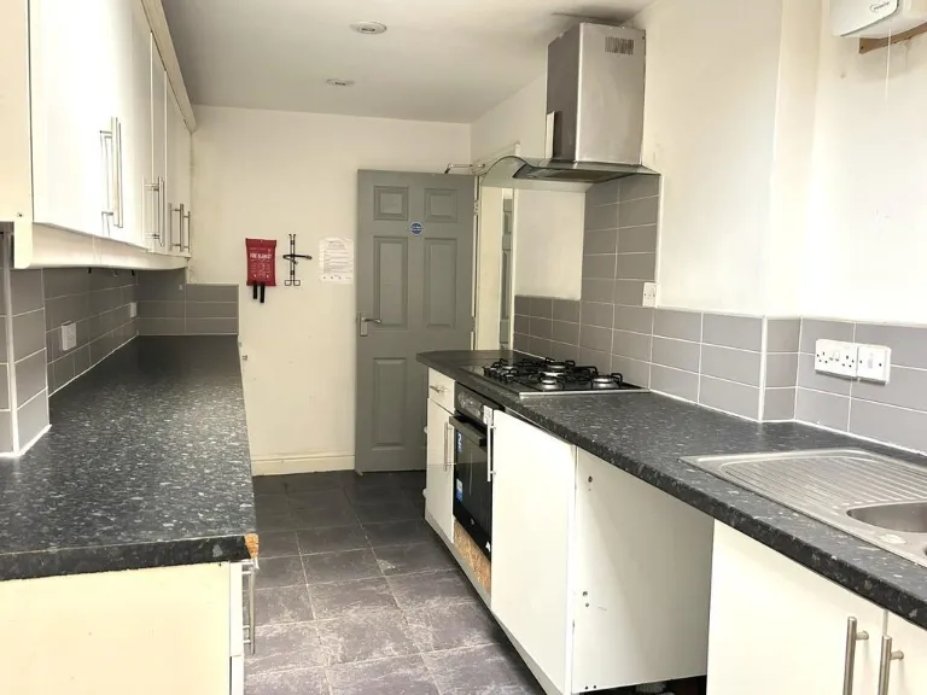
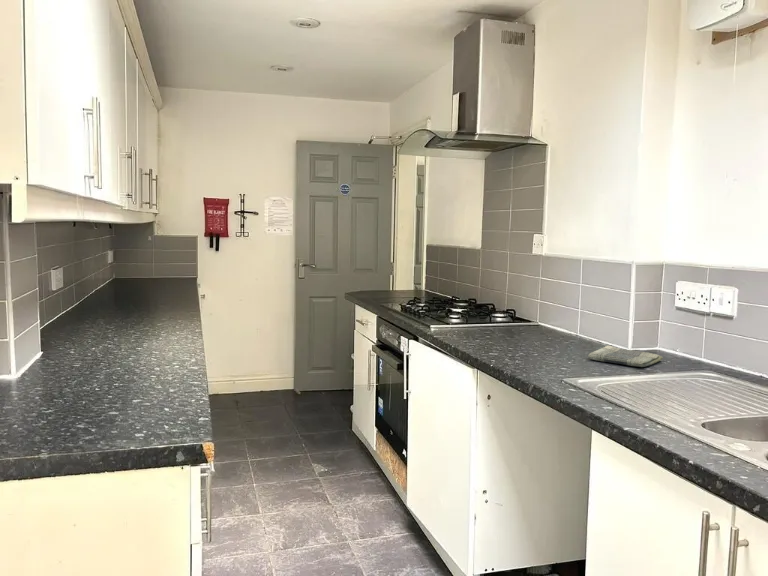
+ dish towel (625, 355)
